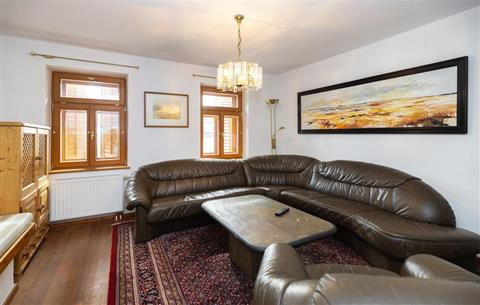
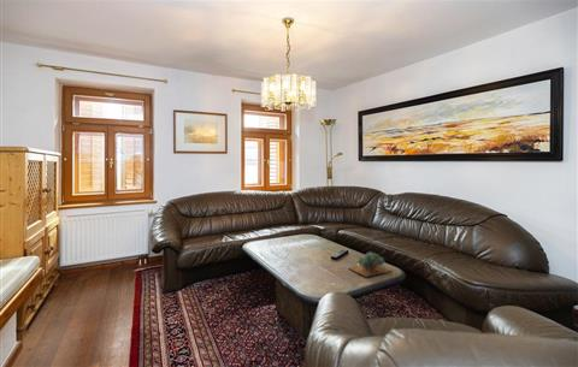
+ succulent plant (370, 260)
